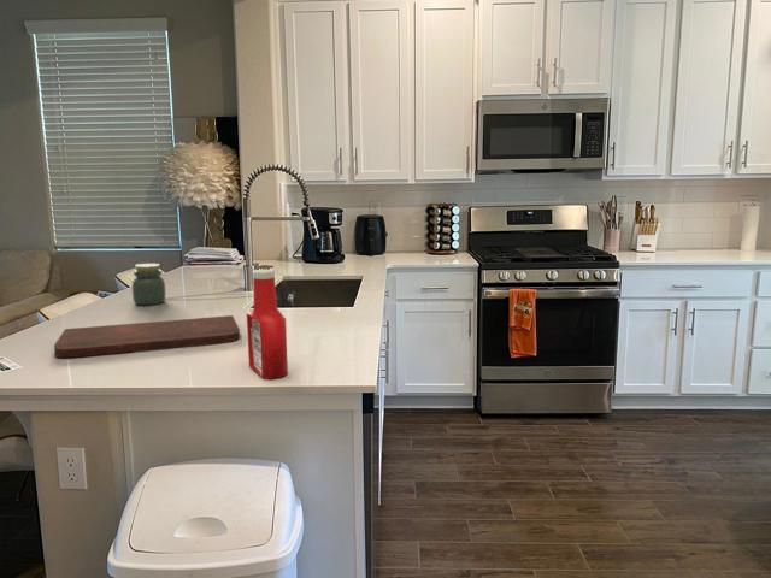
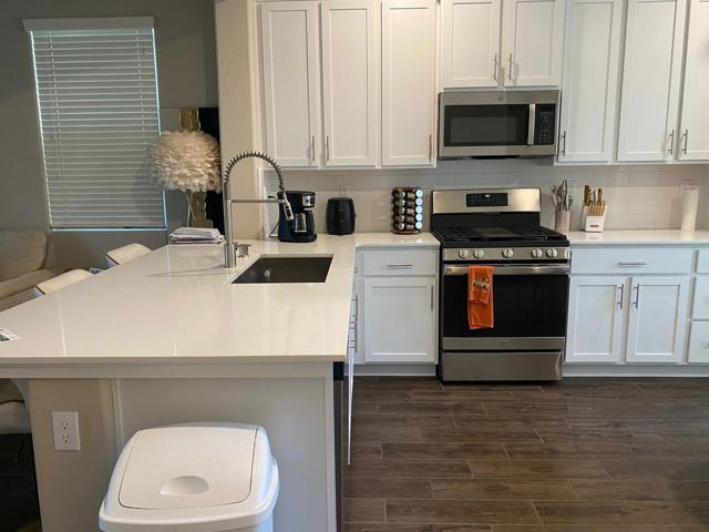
- cutting board (152, 335)
- jar (148, 283)
- soap bottle (265, 320)
